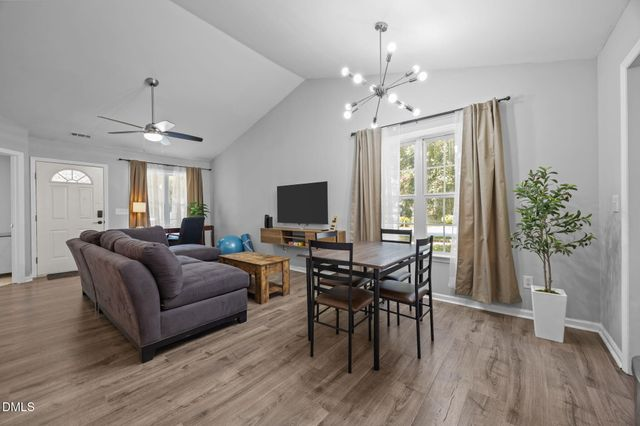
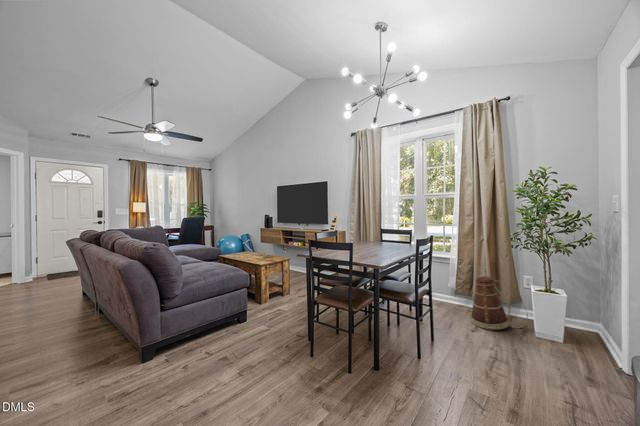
+ basket (498, 300)
